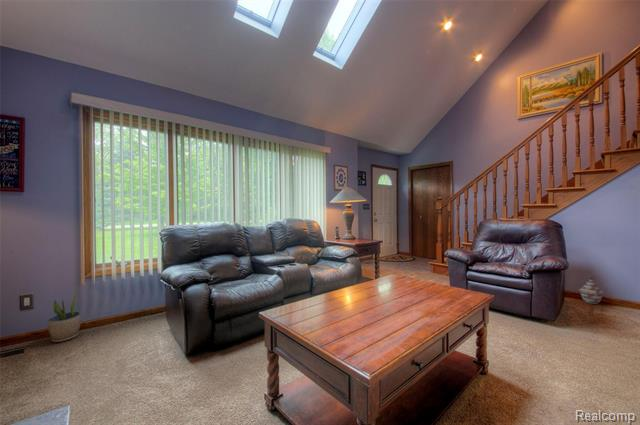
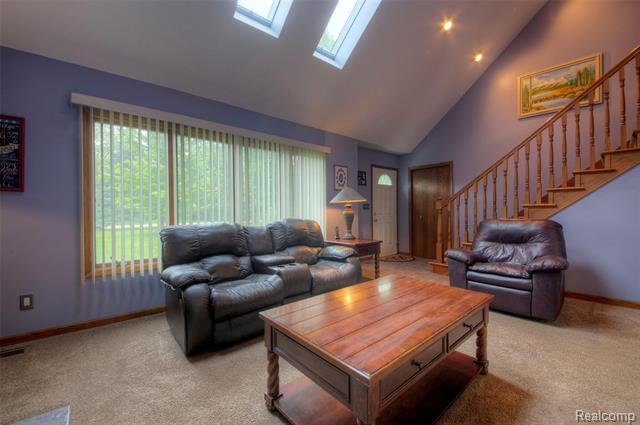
- potted plant (64, 315)
- woven basket (590, 289)
